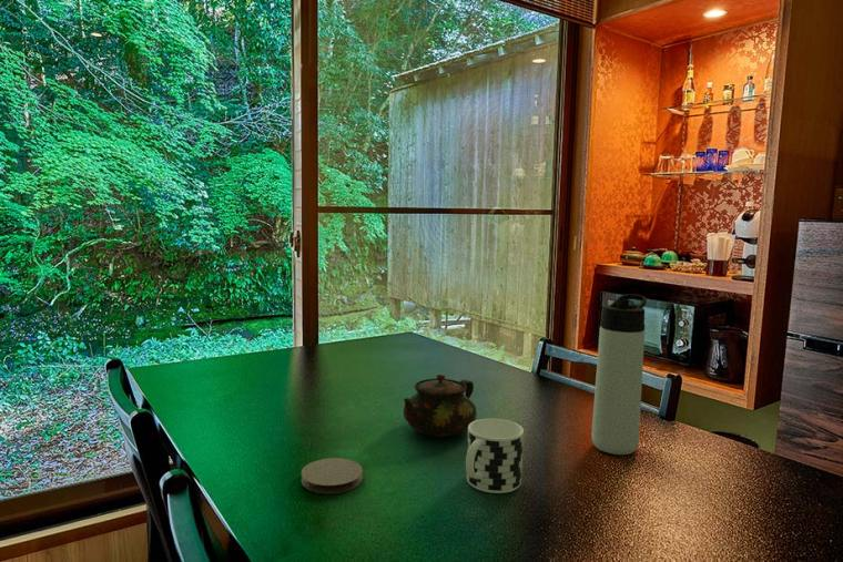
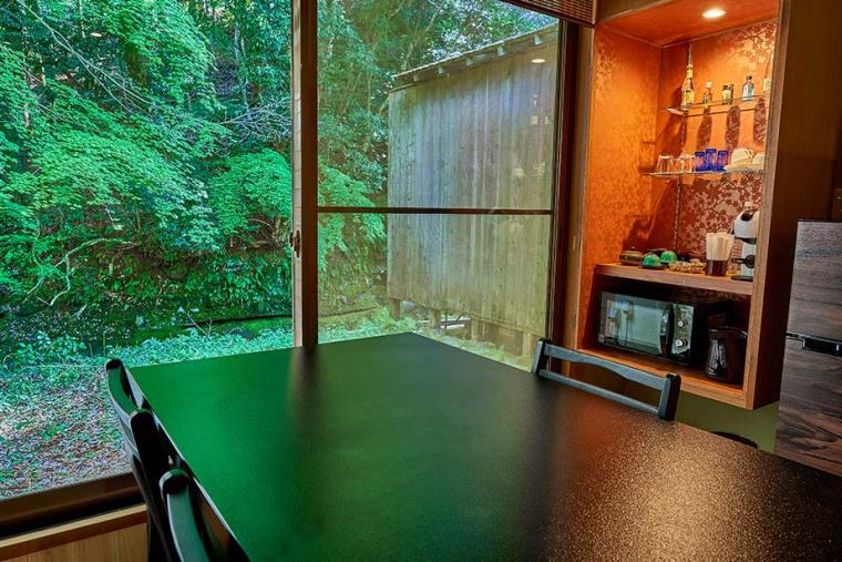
- thermos bottle (621, 371)
- teapot (439, 401)
- coaster (332, 474)
- cup (489, 457)
